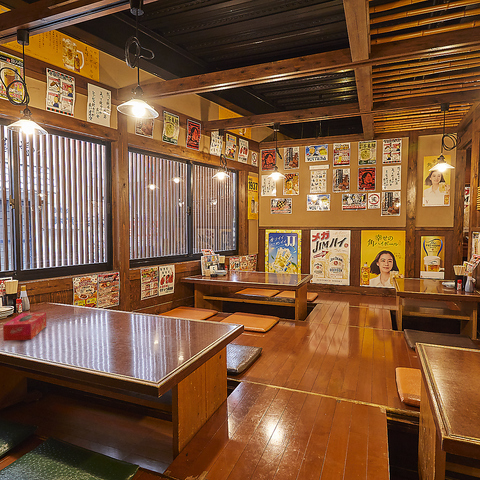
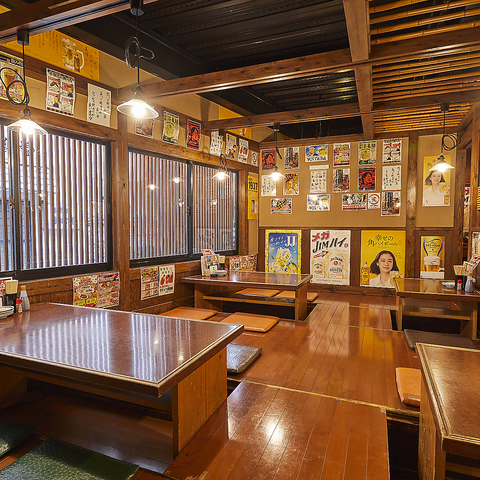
- tissue box (26, 325)
